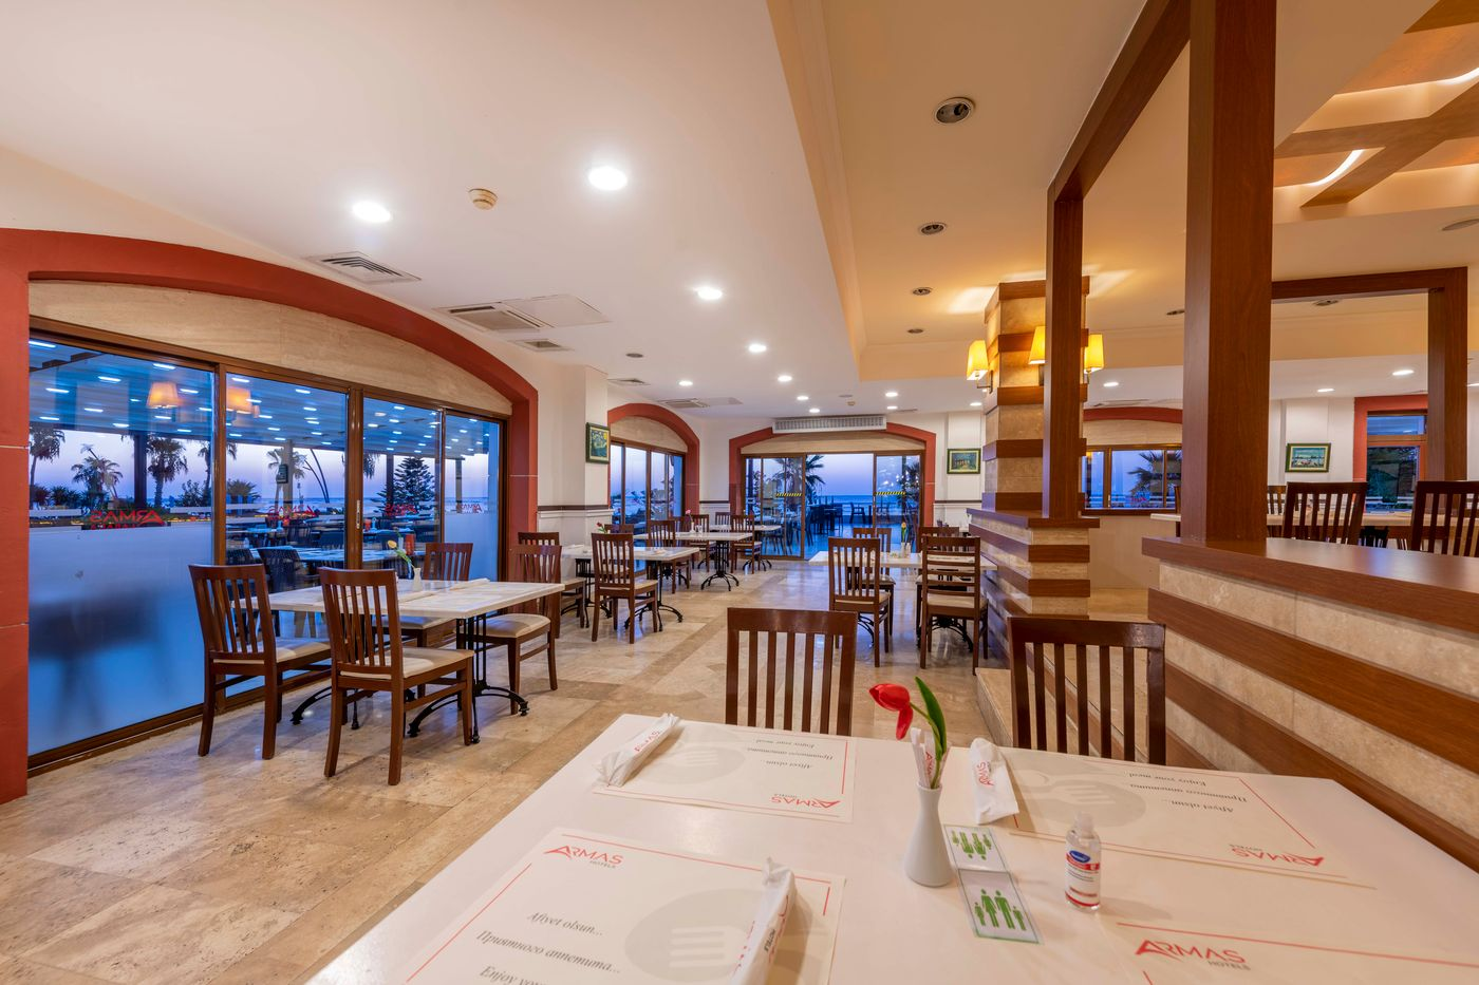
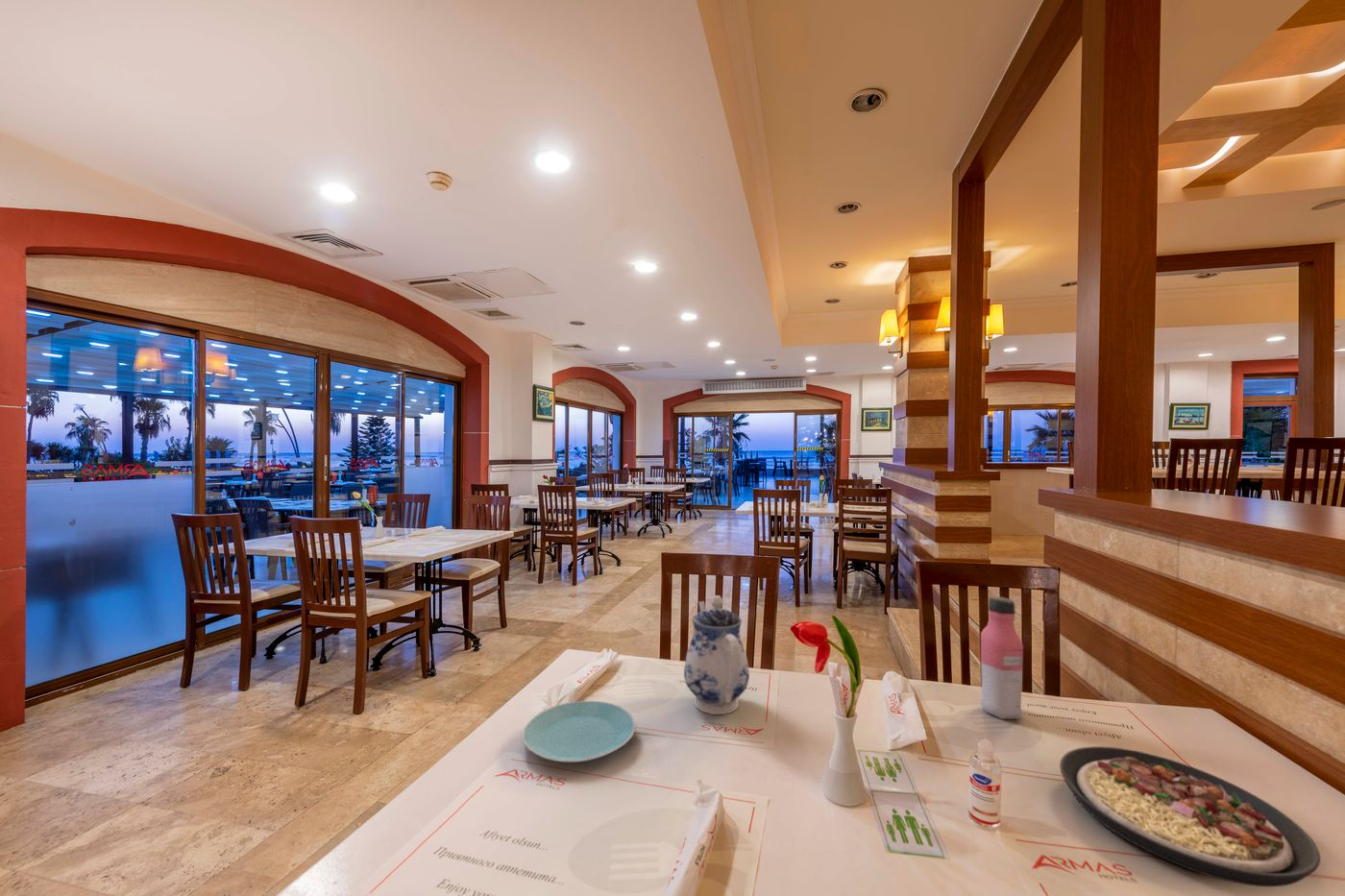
+ teapot (716, 649)
+ plate (1173, 803)
+ plate (579, 733)
+ water bottle (1001, 655)
